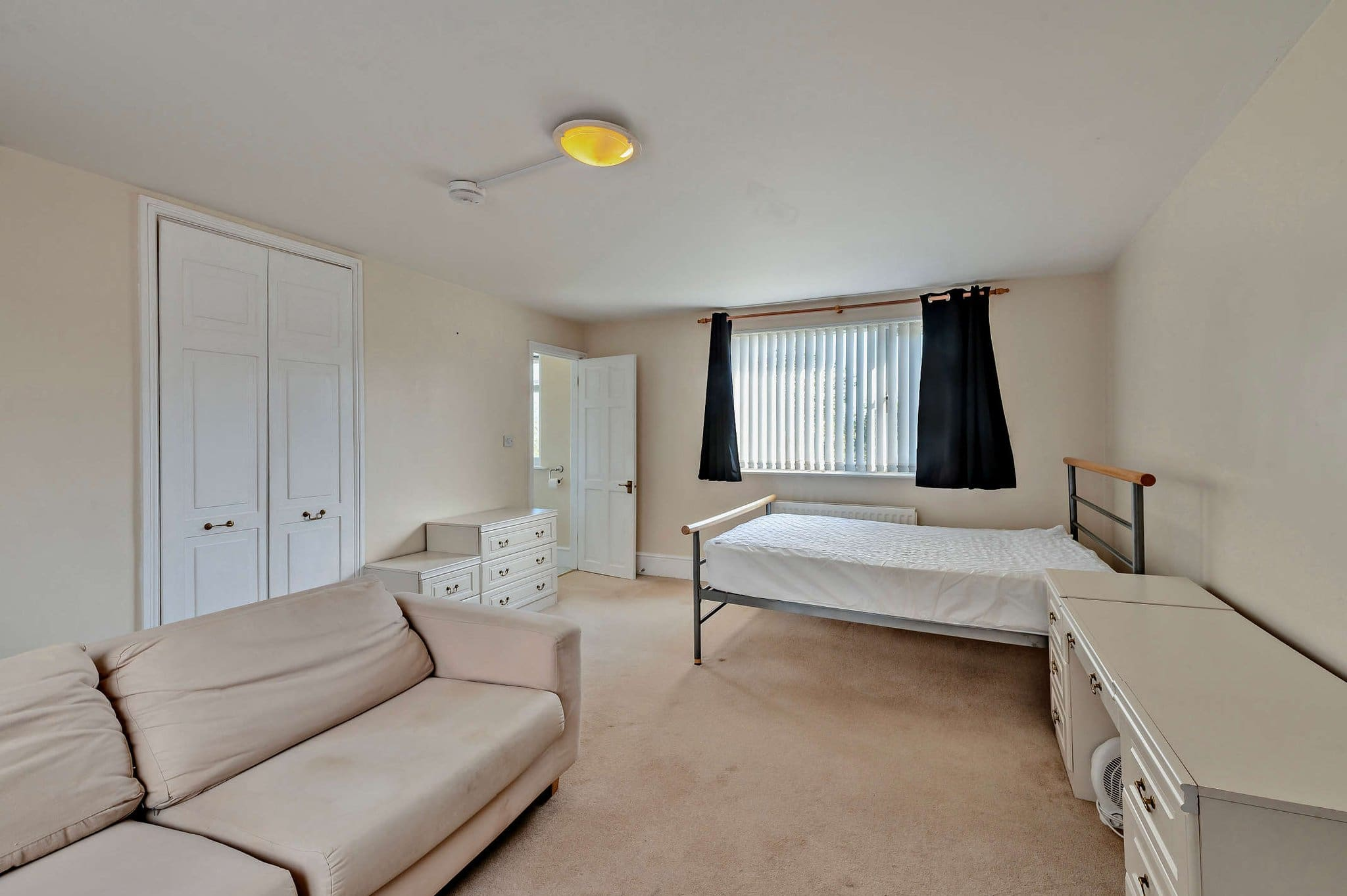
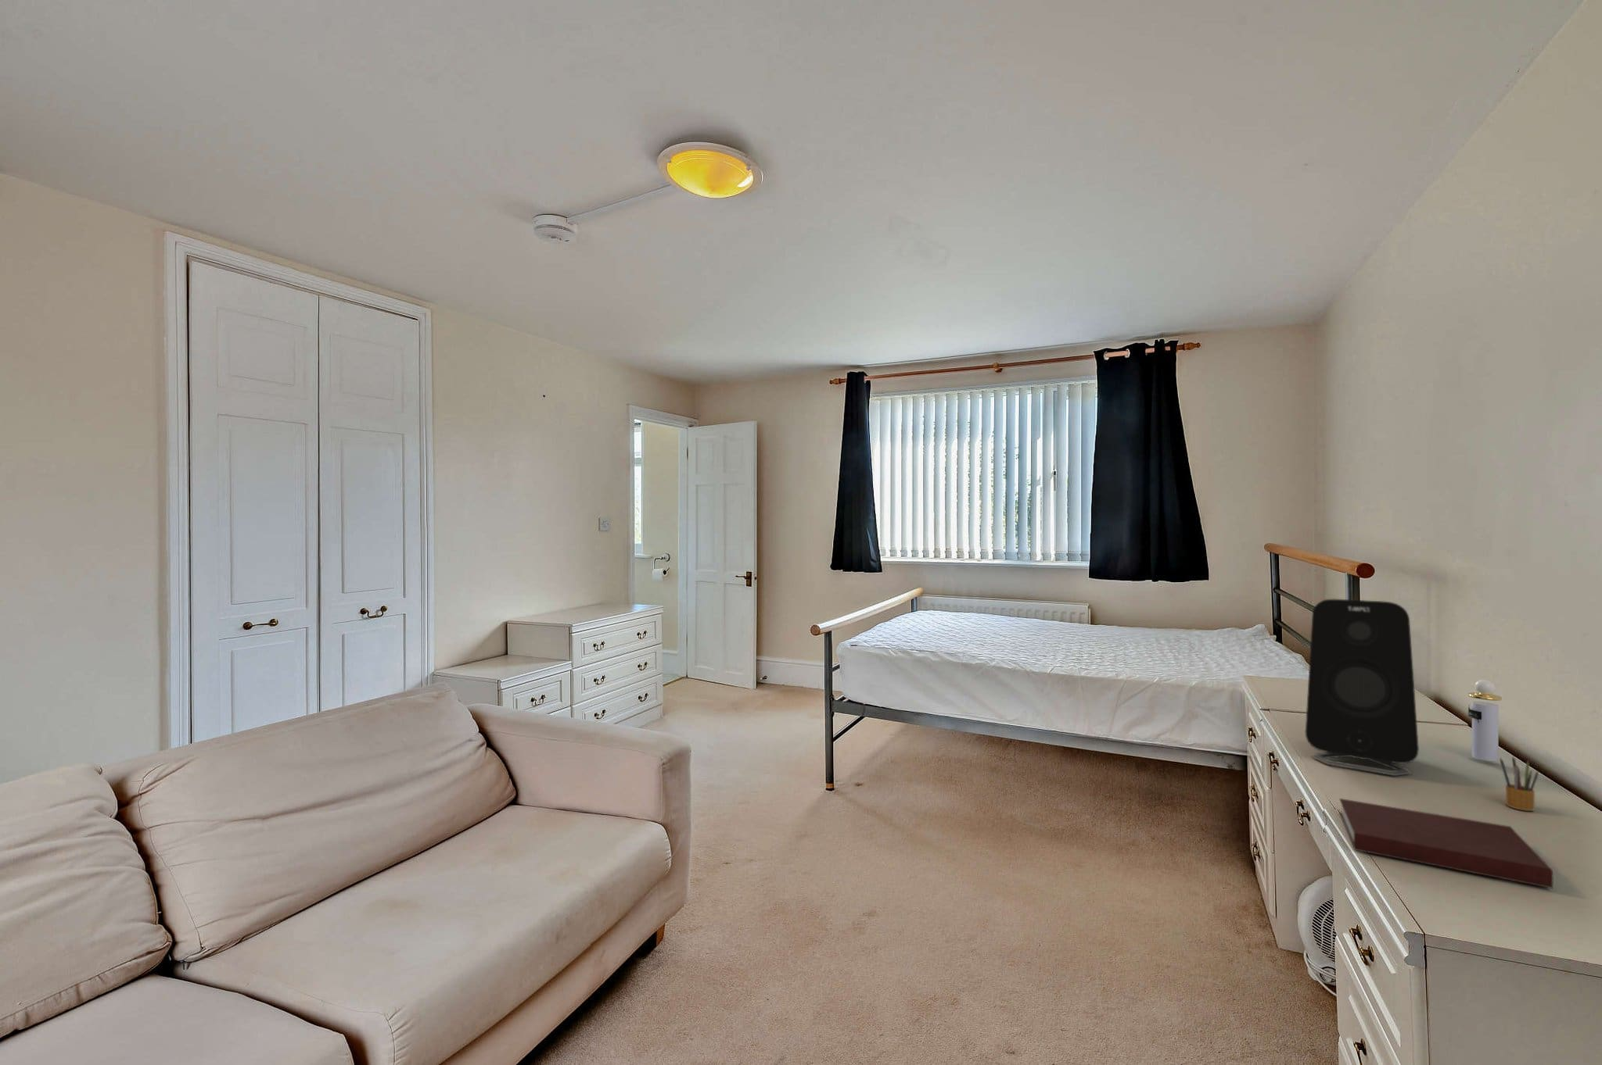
+ perfume bottle (1484, 720)
+ speaker (1358, 678)
+ notebook (1433, 838)
+ pencil box (1519, 782)
